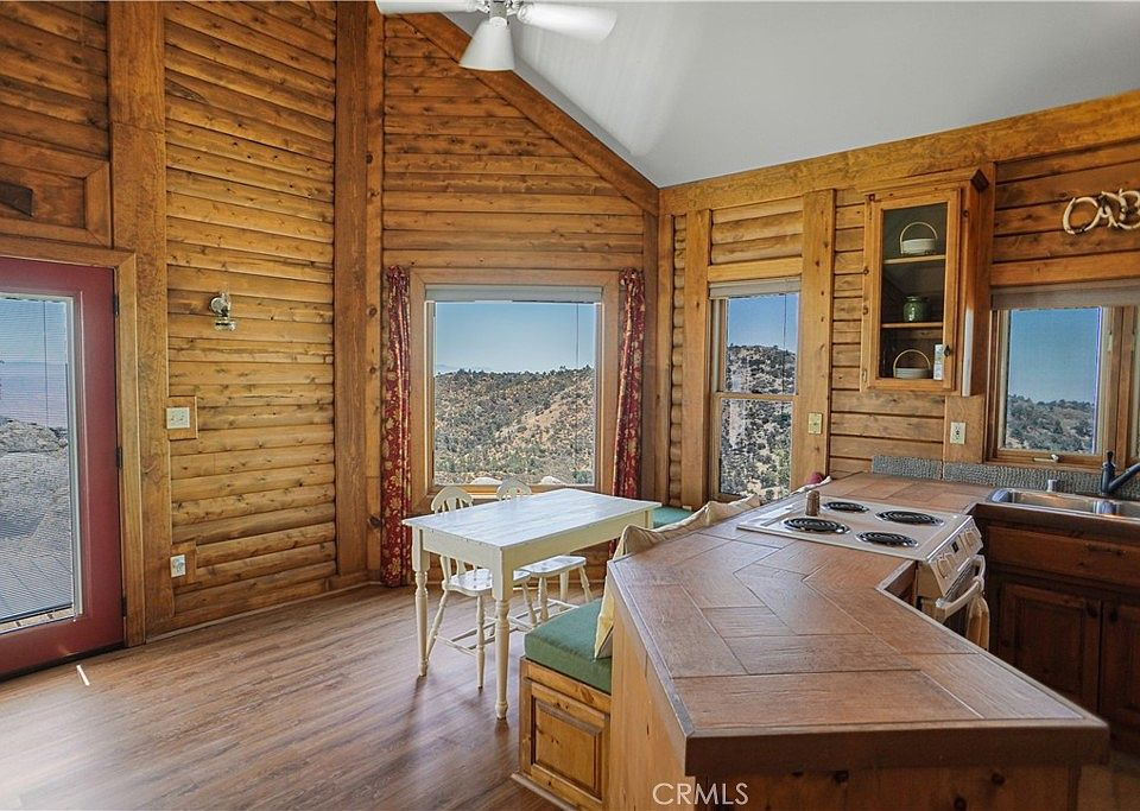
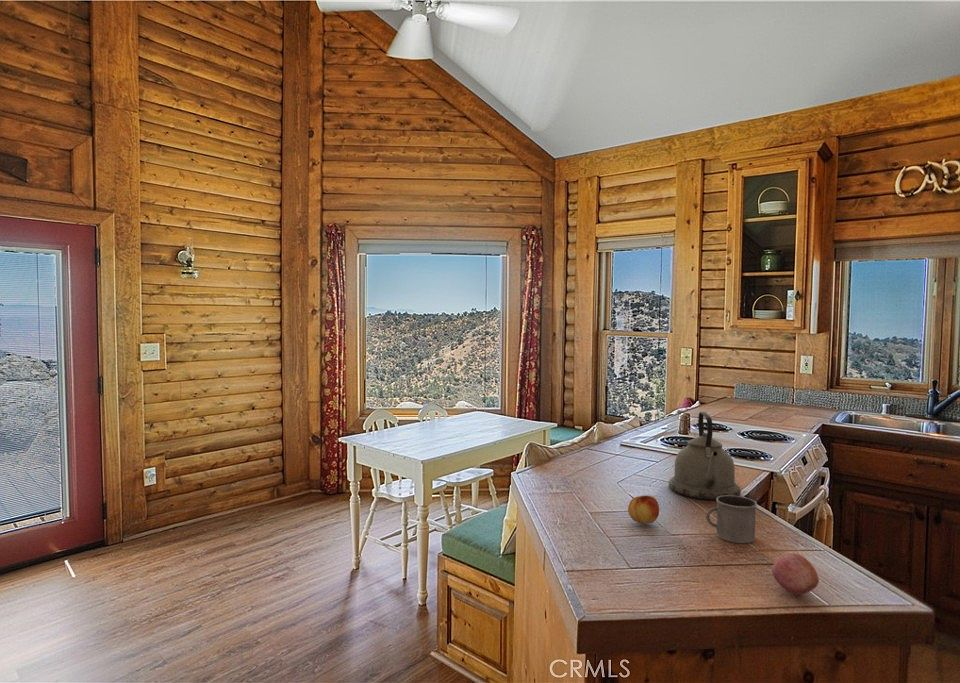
+ mug (730, 518)
+ kettle (707, 453)
+ fruit (643, 508)
+ fruit (795, 573)
